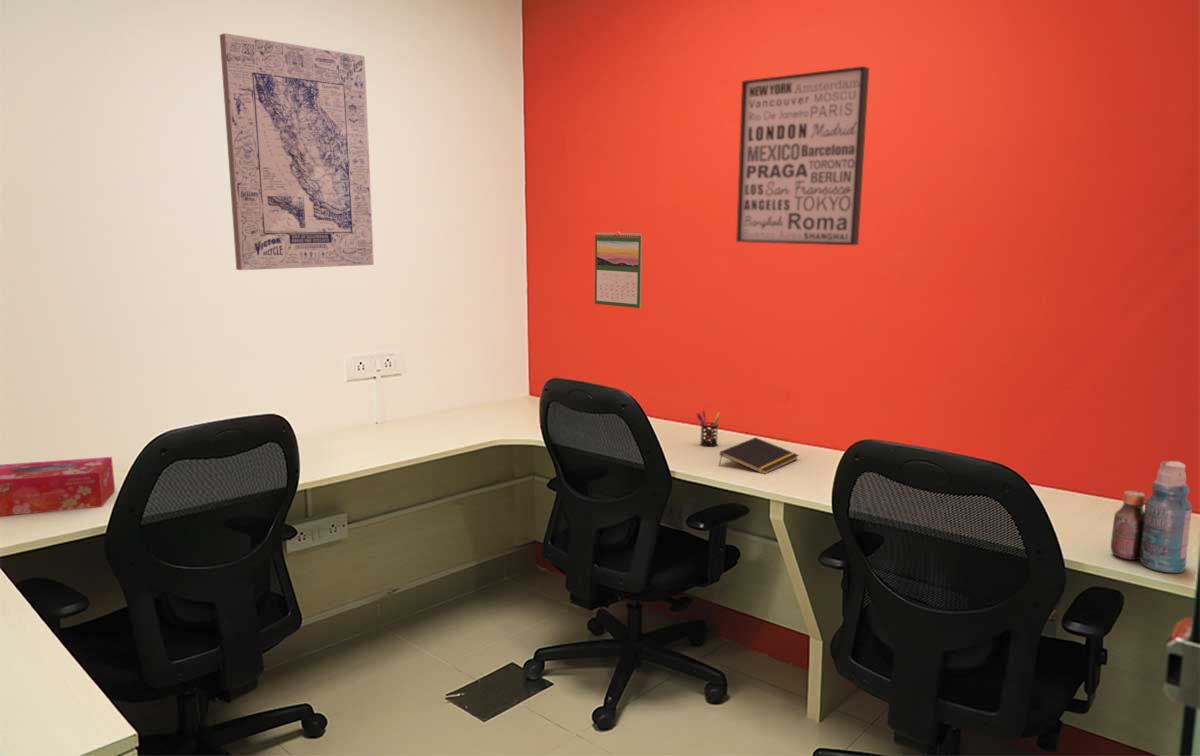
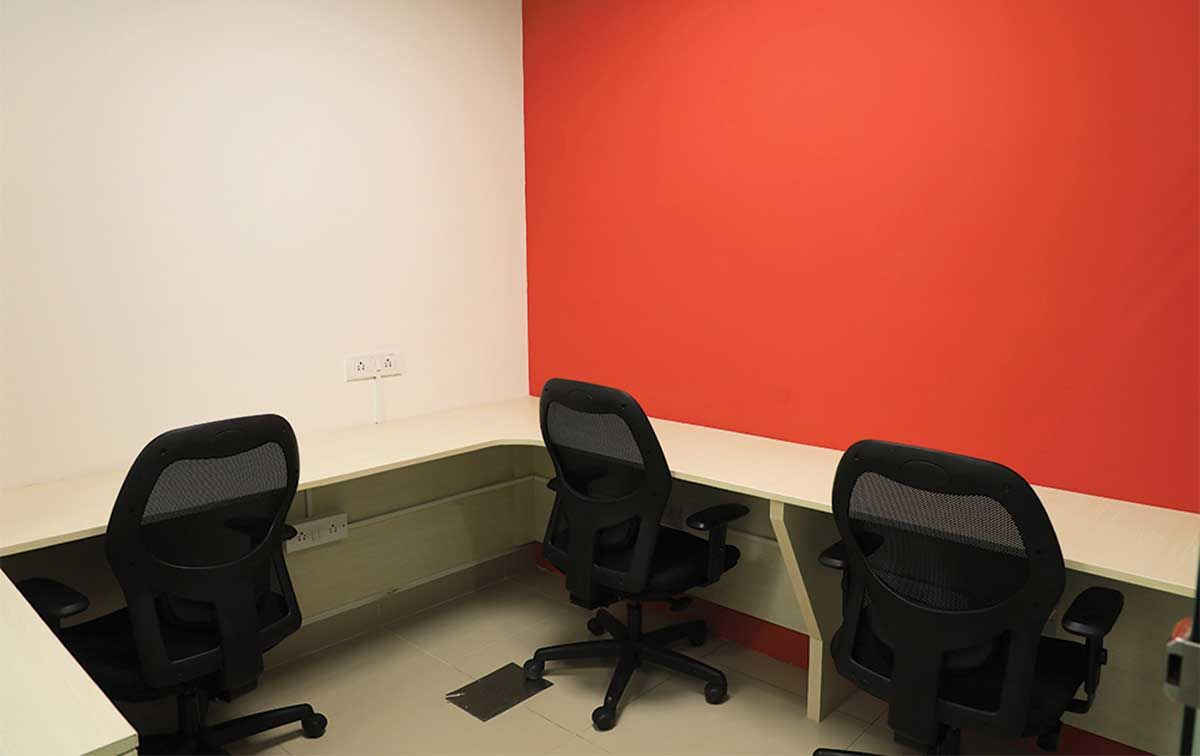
- calendar (617, 269)
- tissue box (47, 486)
- pen holder (710, 427)
- bottle (1153, 511)
- wall art (302, 159)
- notepad (759, 455)
- wall art (798, 160)
